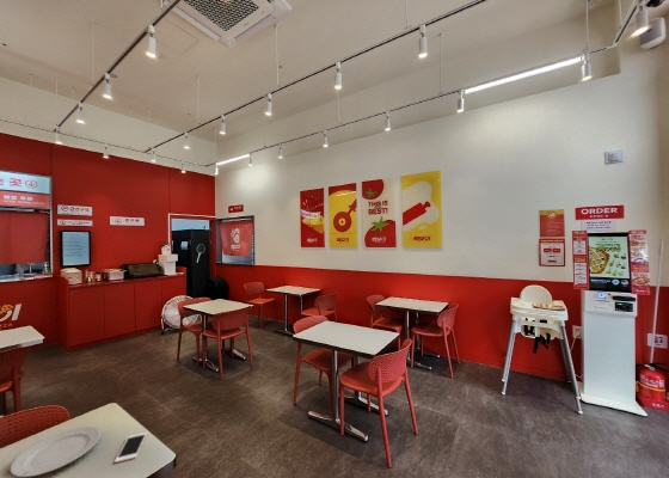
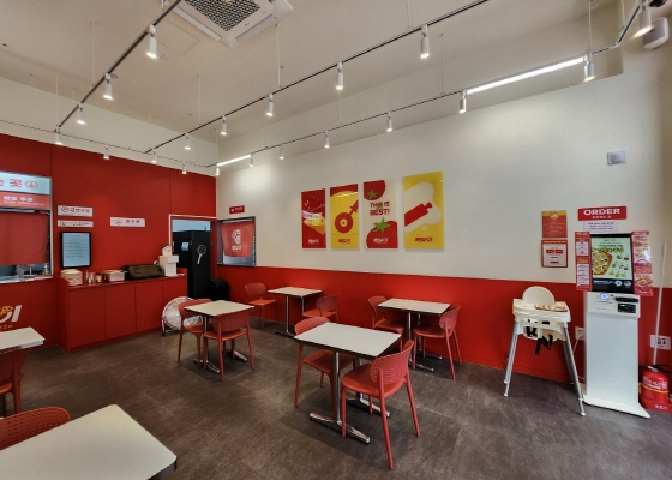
- chinaware (59, 451)
- cell phone (131, 446)
